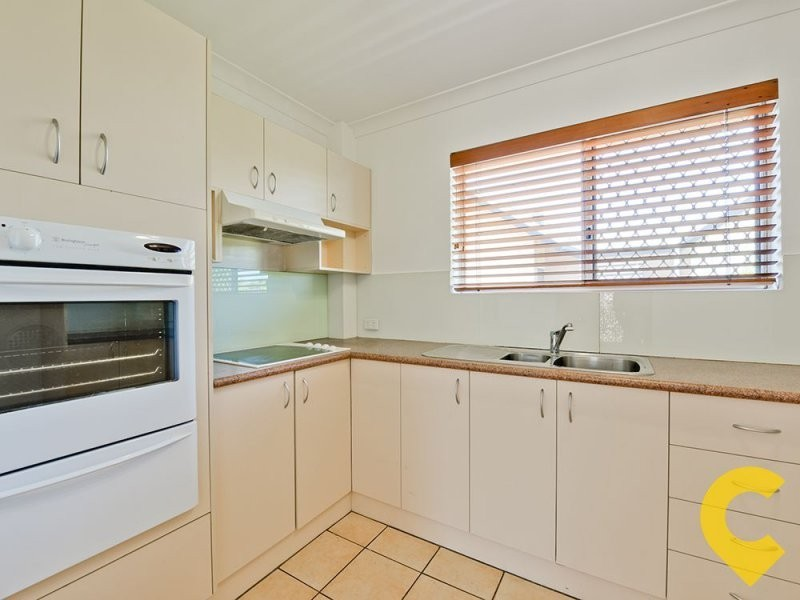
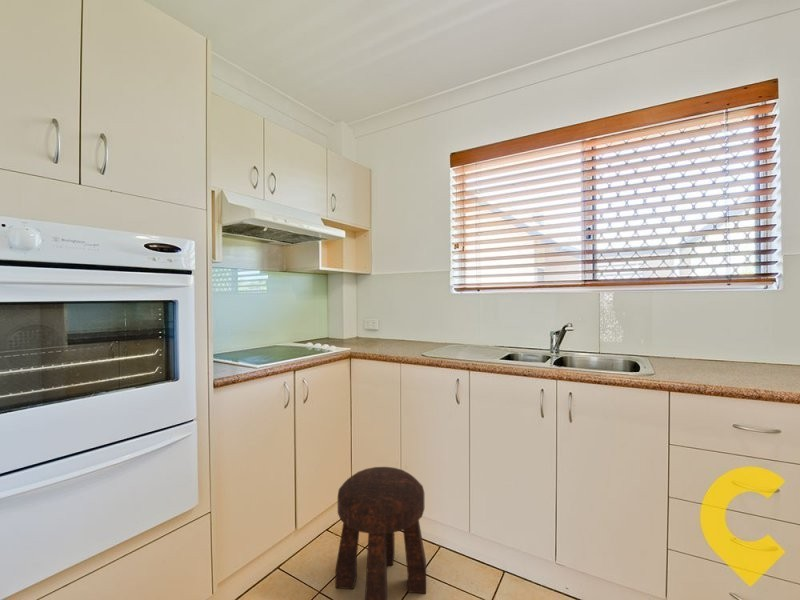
+ stool (381, 531)
